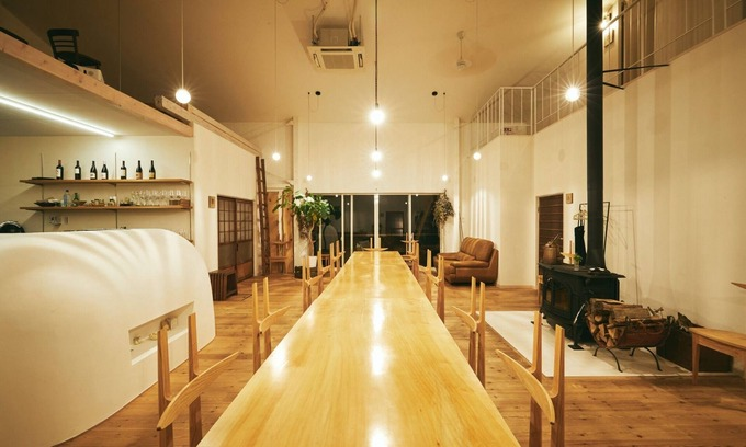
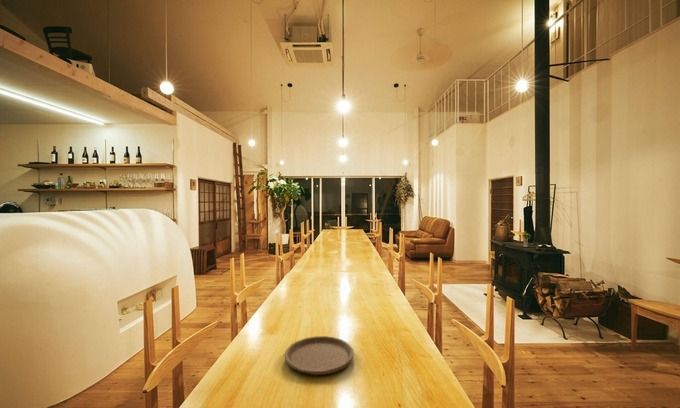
+ plate (319, 354)
